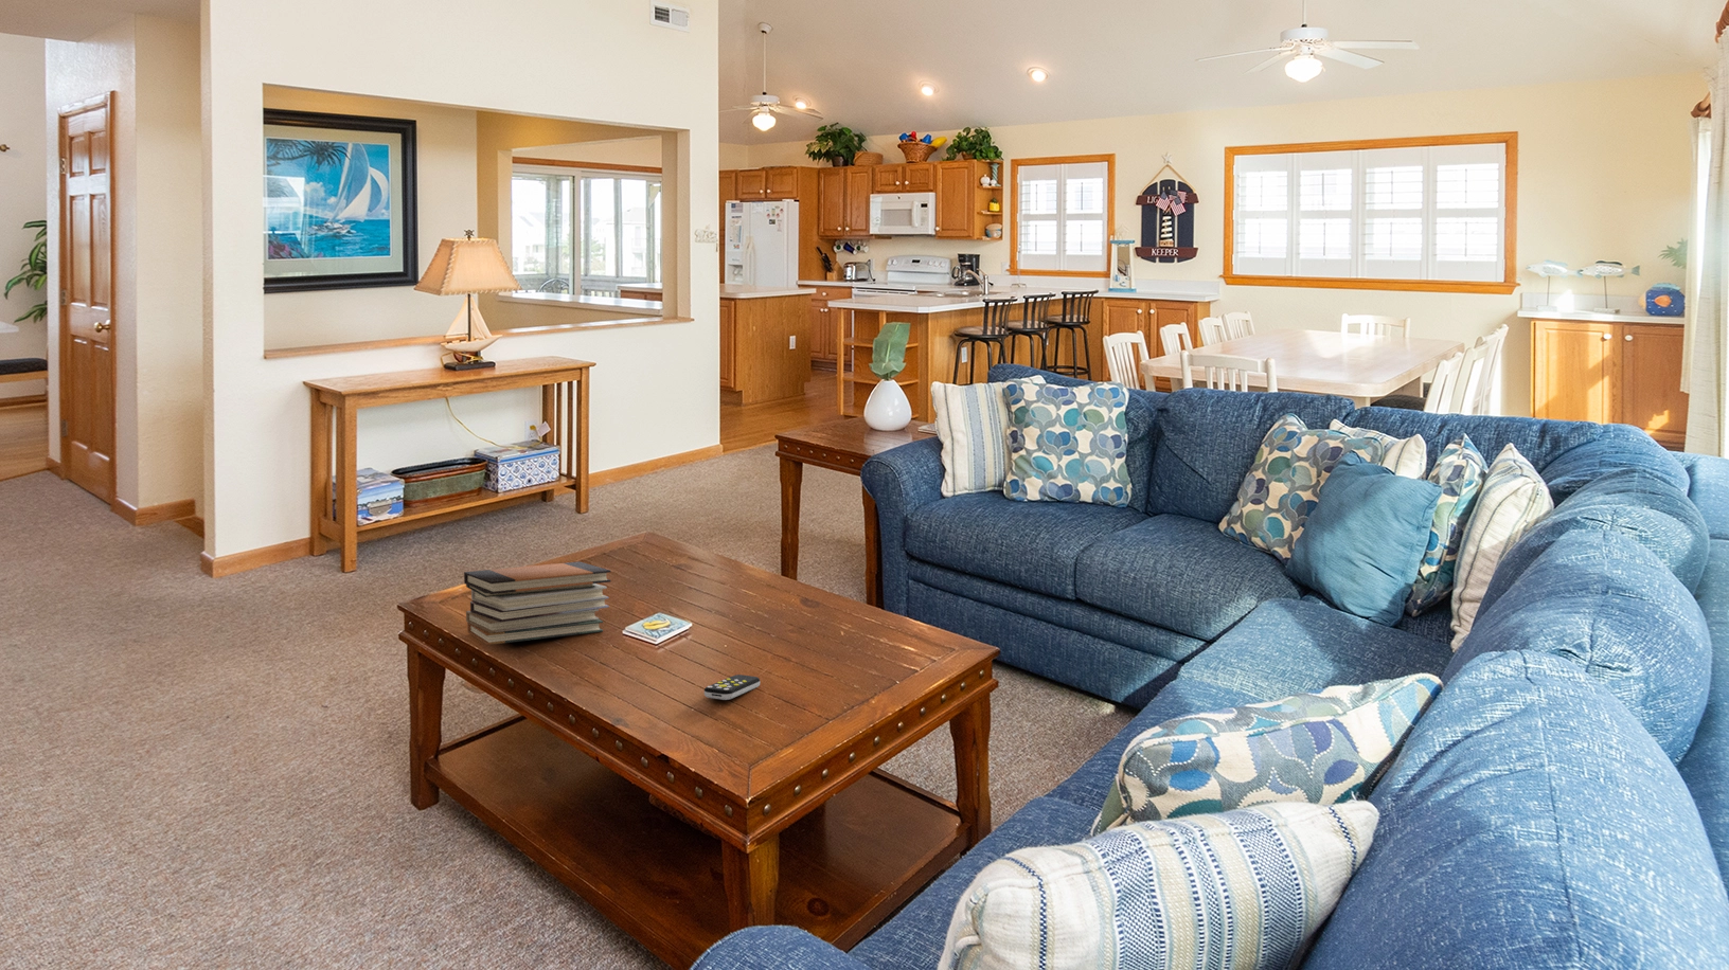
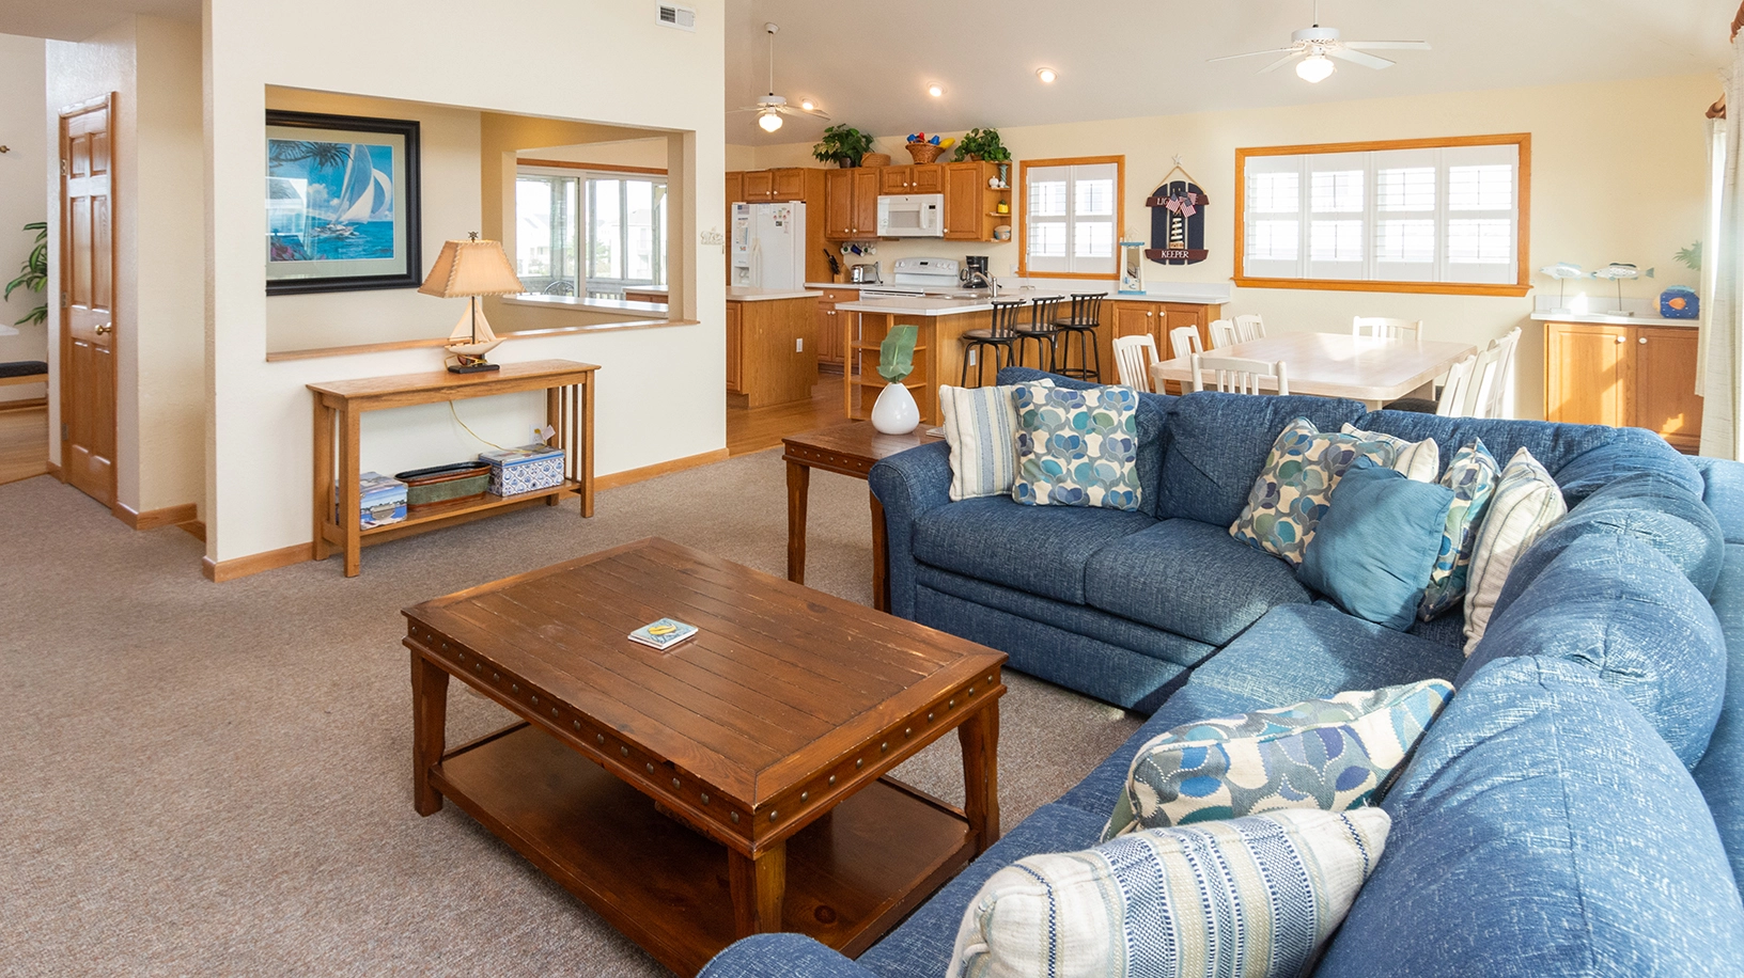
- remote control (732, 686)
- book stack (538, 602)
